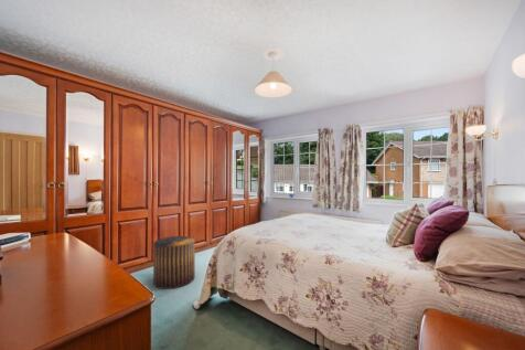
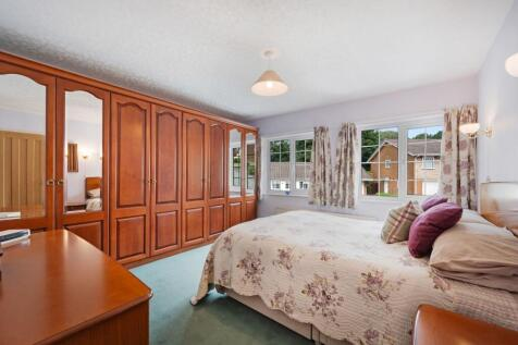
- stool (174, 259)
